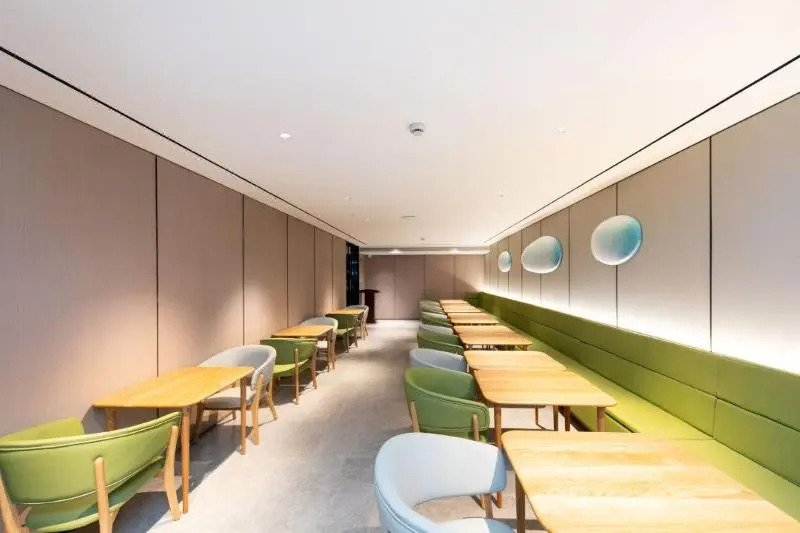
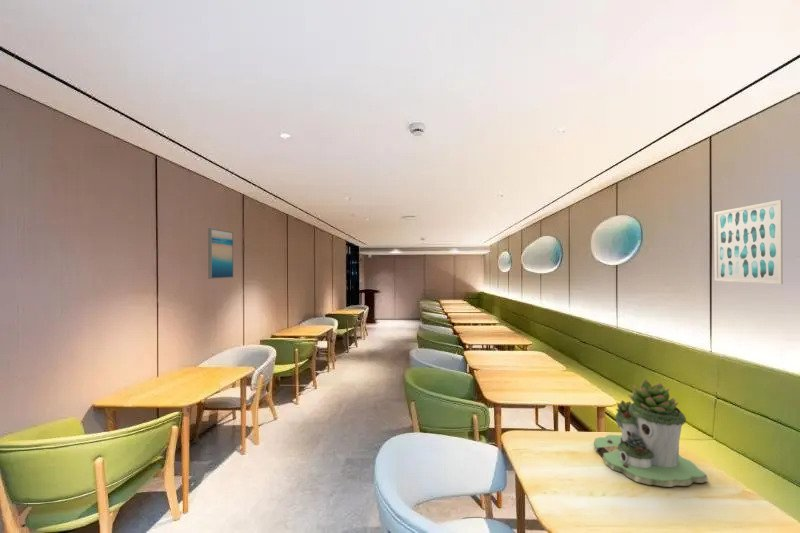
+ wall art (221, 254)
+ succulent planter (640, 420)
+ wall art (744, 244)
